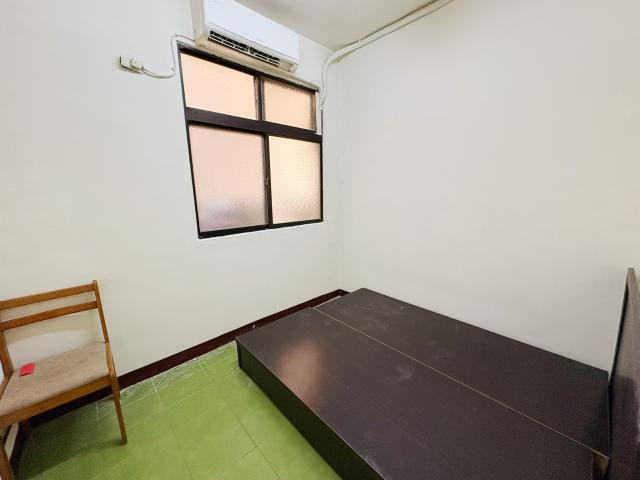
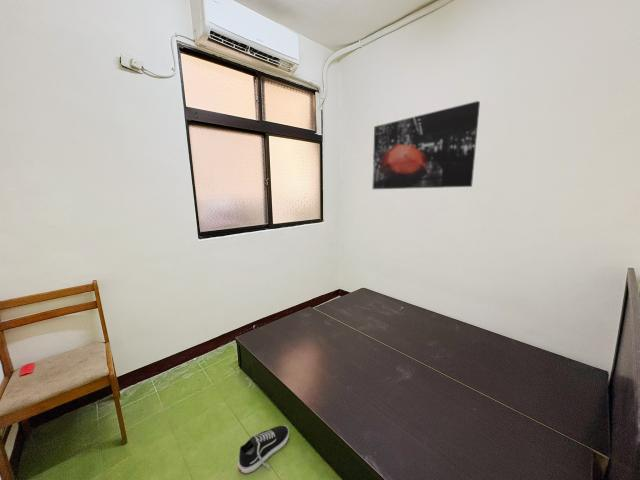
+ shoe (264, 442)
+ wall art (417, 152)
